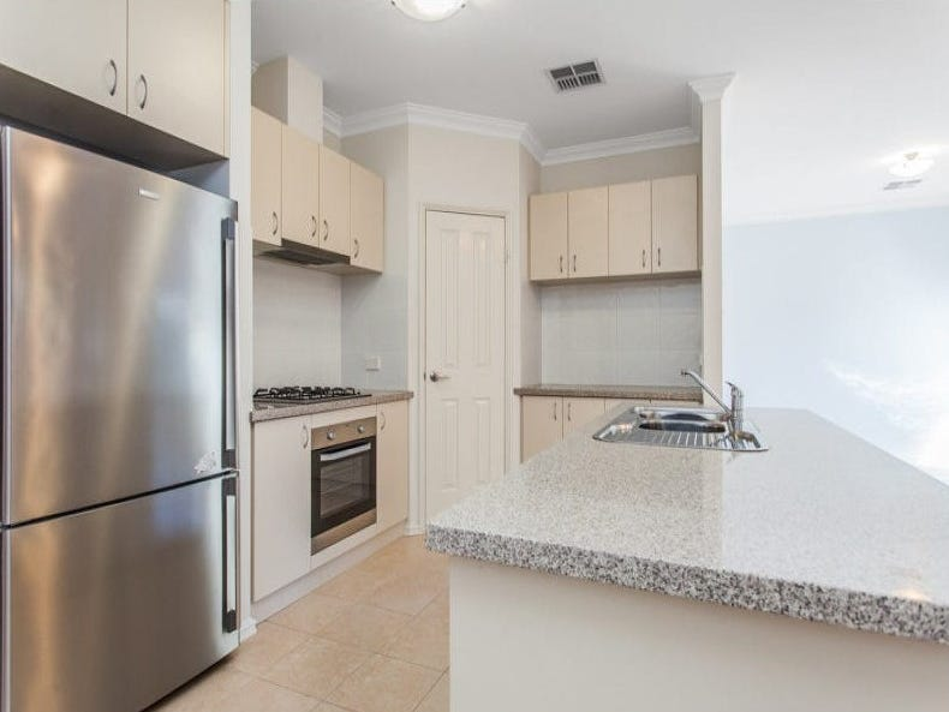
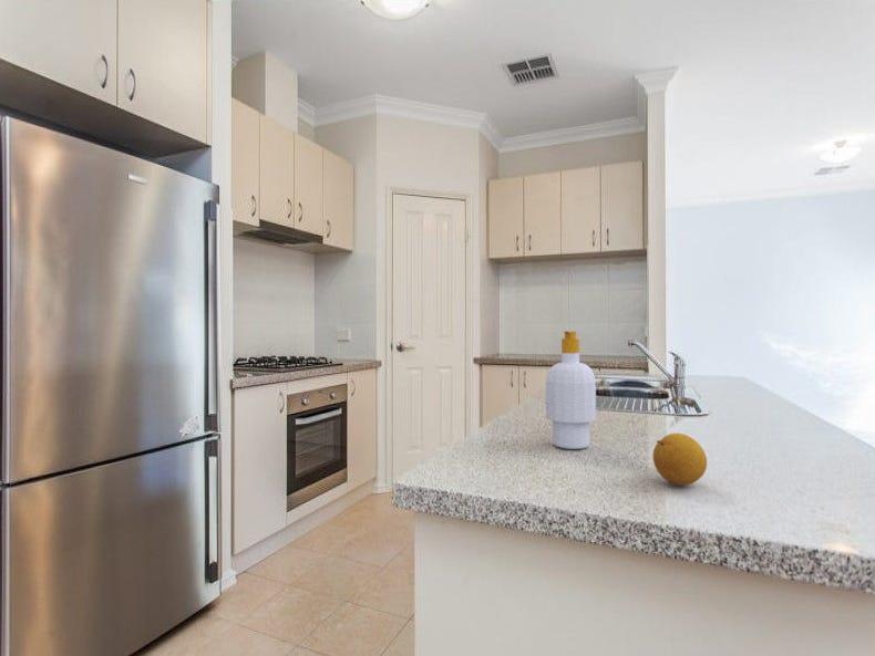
+ fruit (679, 458)
+ soap bottle (570, 388)
